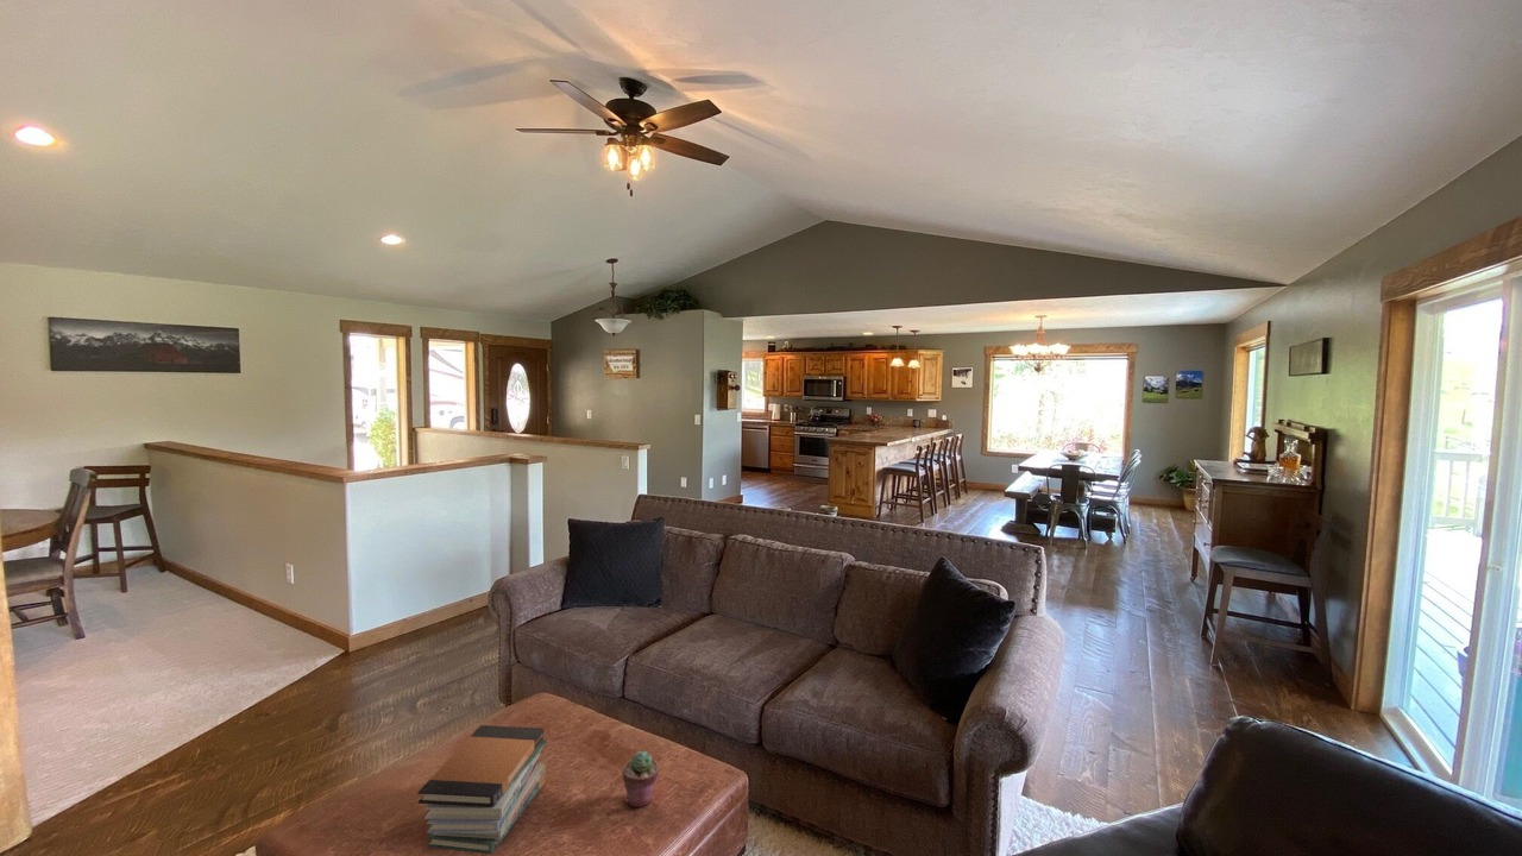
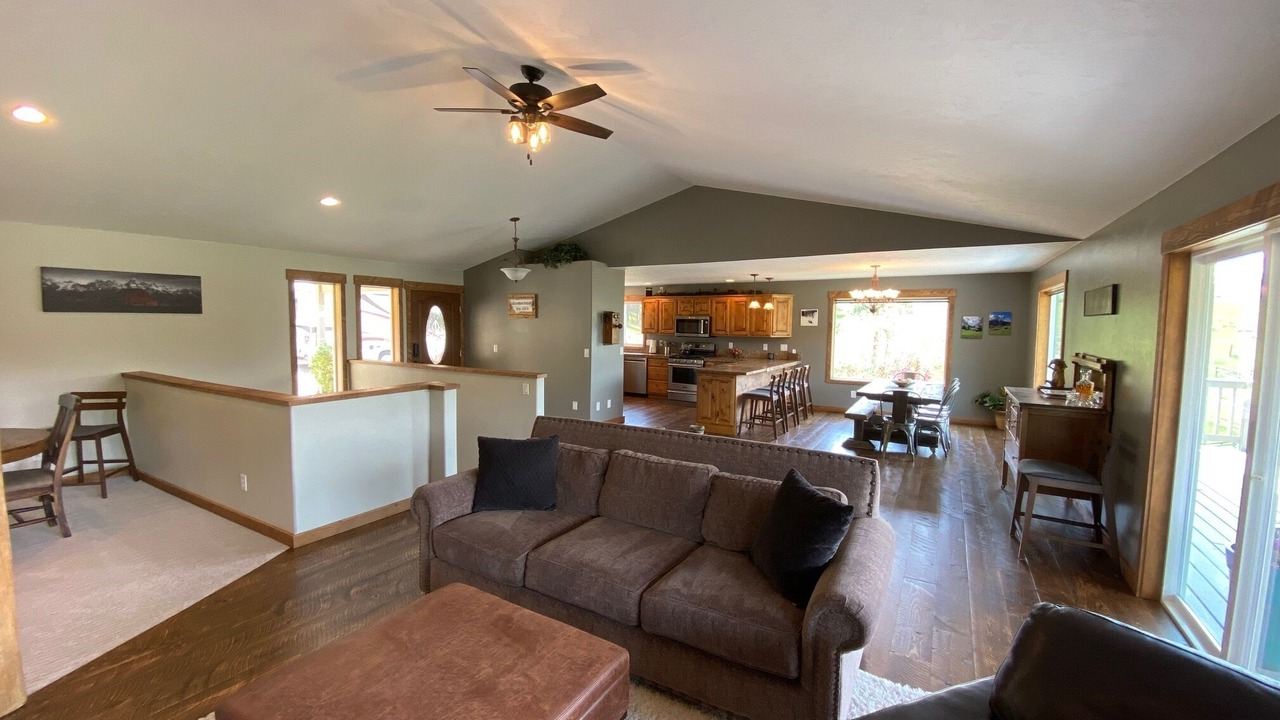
- book stack (488, 785)
- potted succulent (640, 776)
